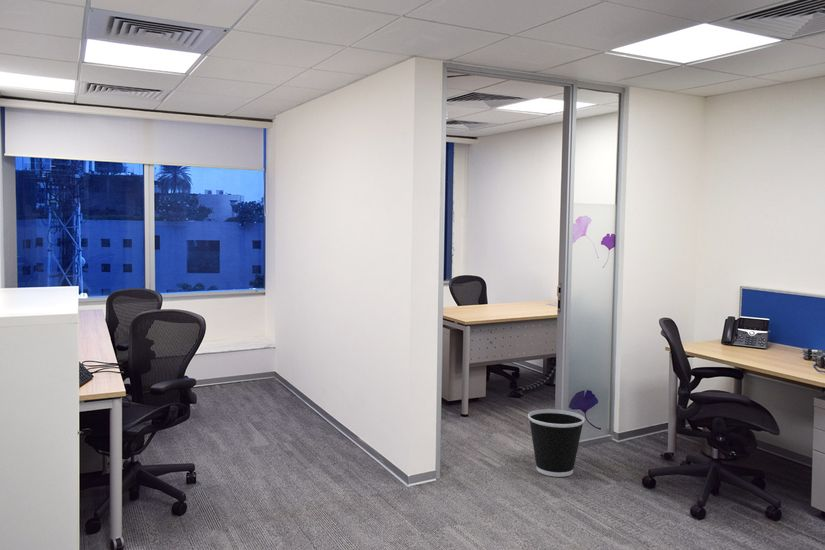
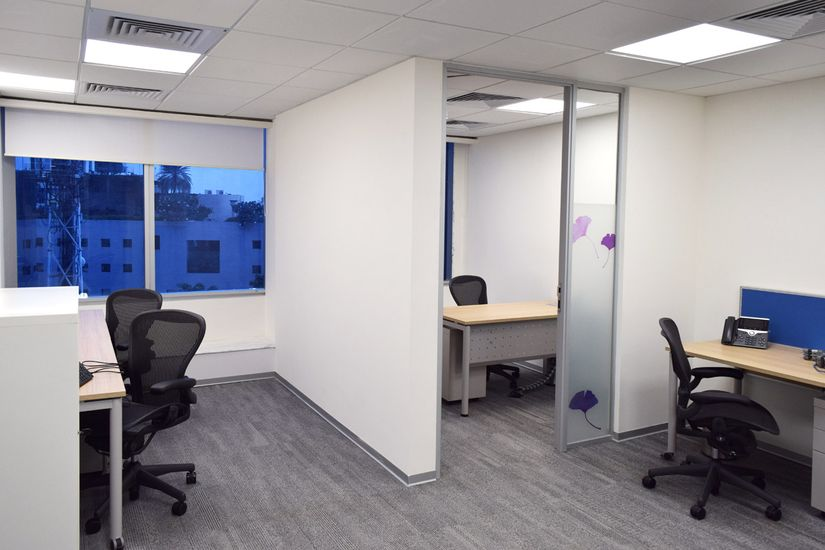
- wastebasket (555, 443)
